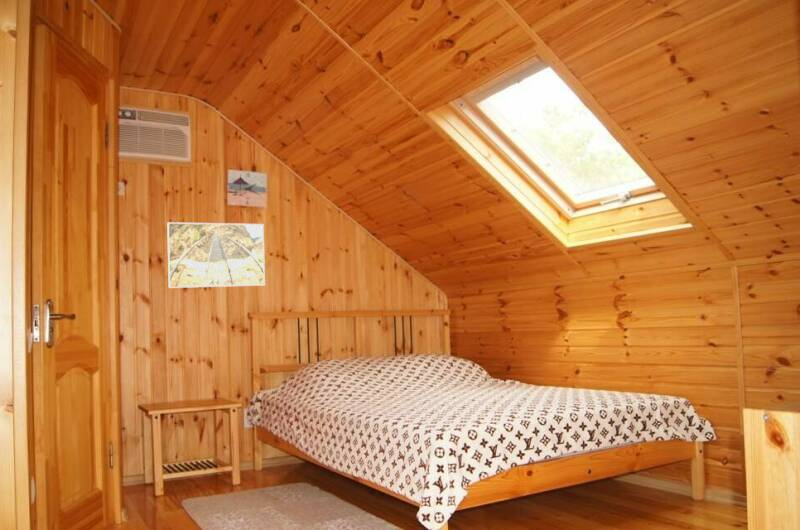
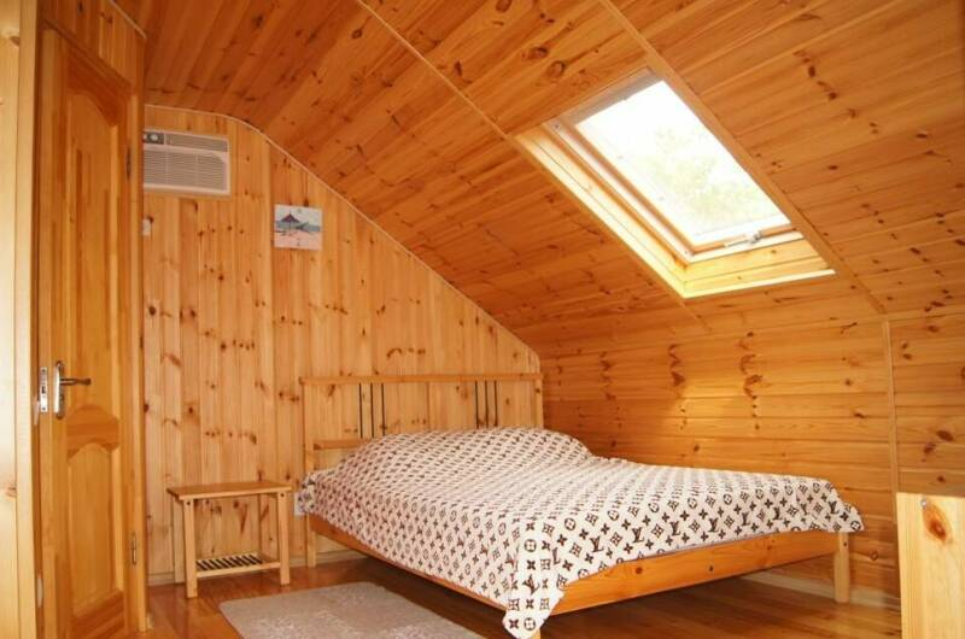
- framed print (217, 254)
